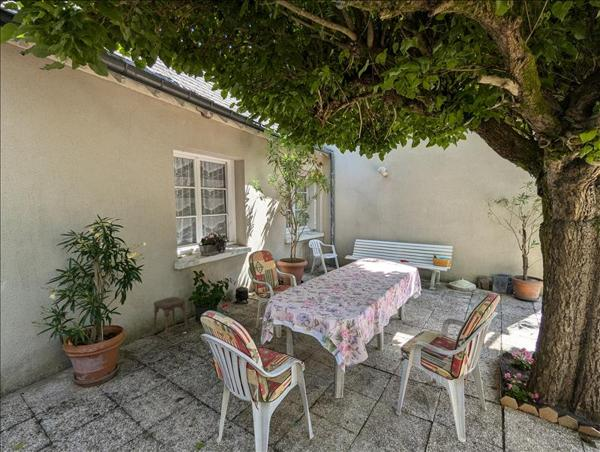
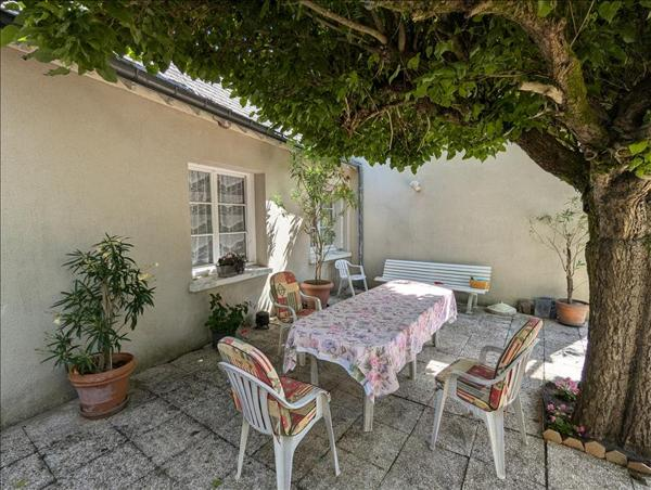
- stool (169, 315)
